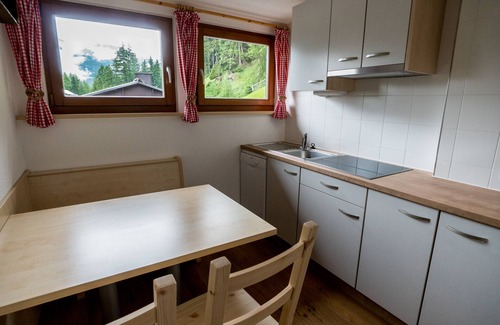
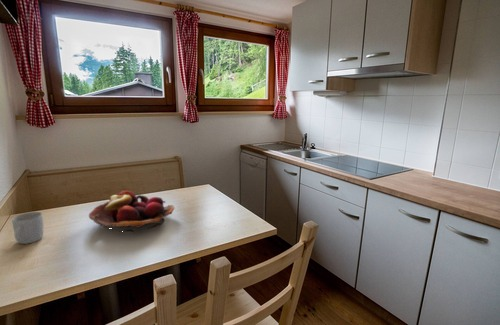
+ mug (26, 229)
+ fruit basket (131, 209)
